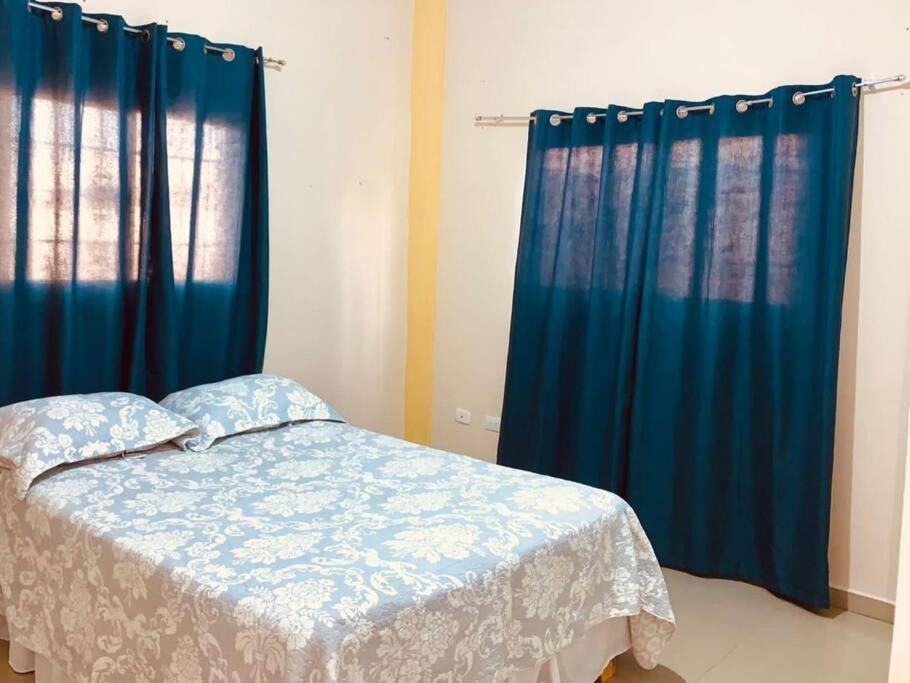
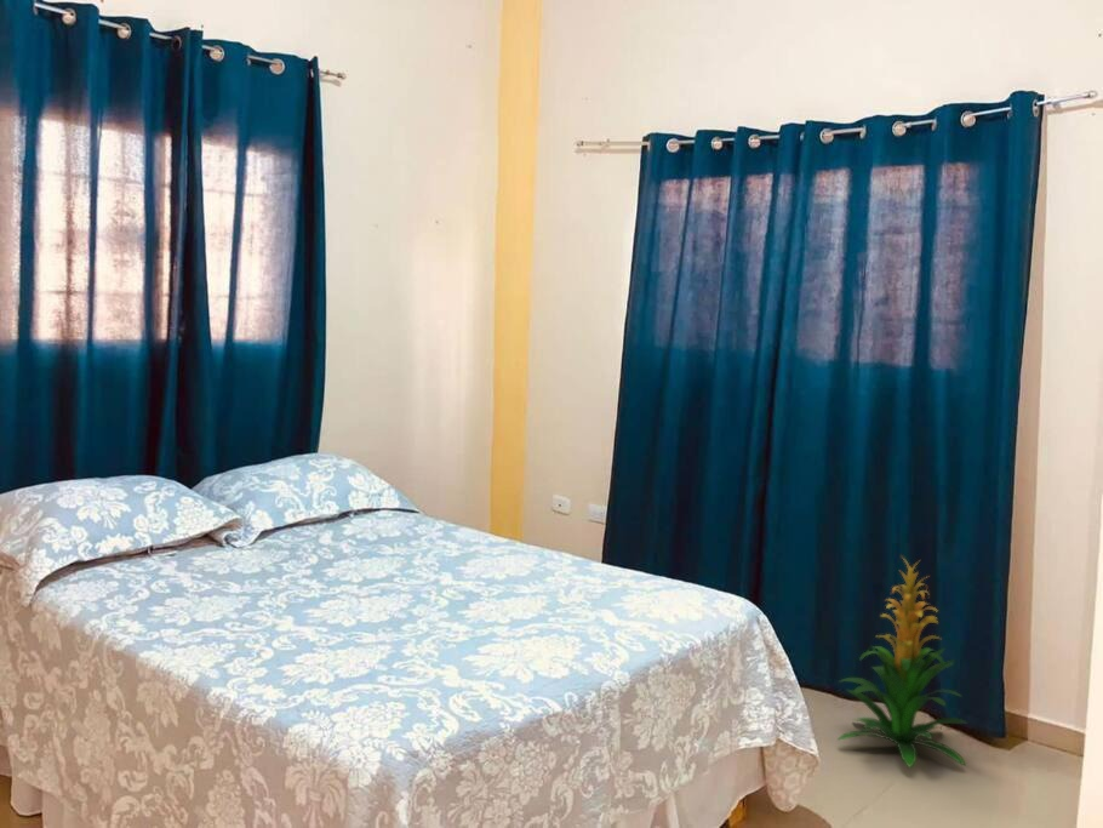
+ indoor plant (907, 652)
